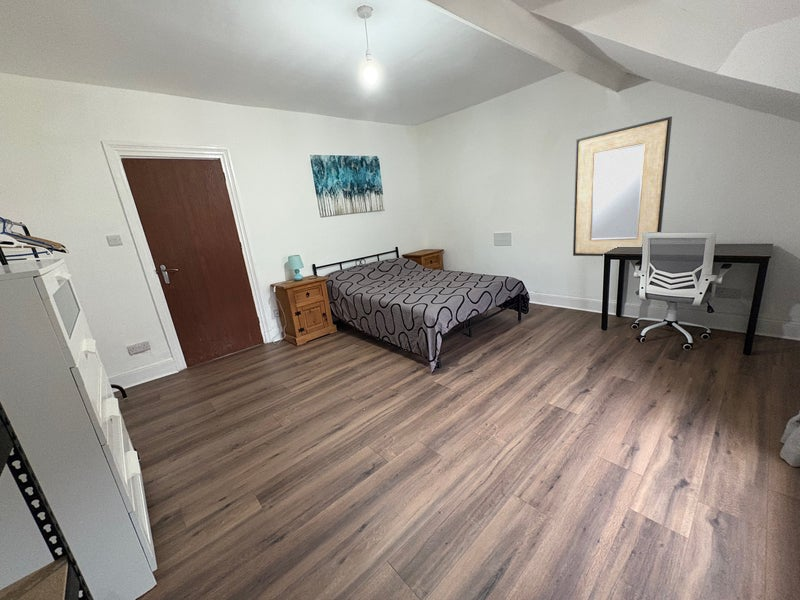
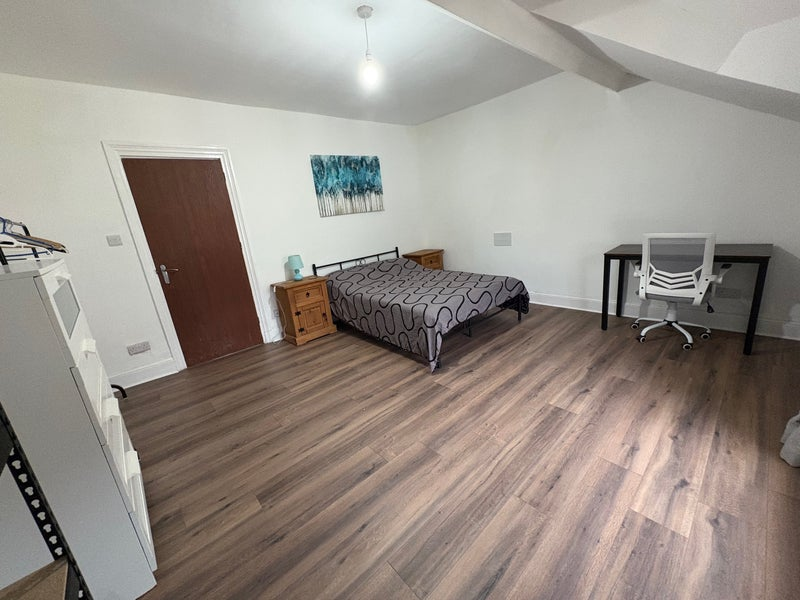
- home mirror (616, 195)
